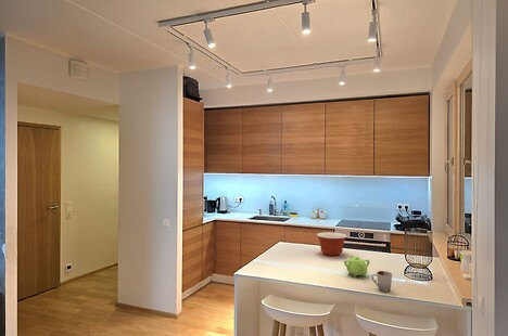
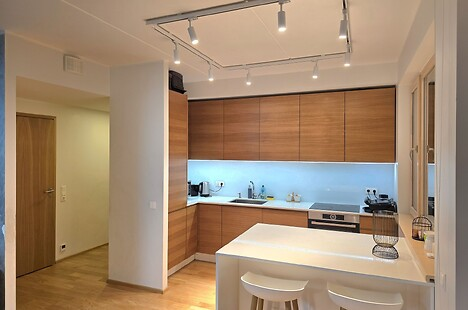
- teapot (356, 266)
- cup (381, 281)
- mixing bowl (331, 244)
